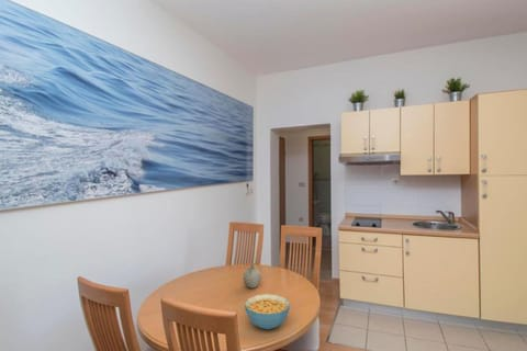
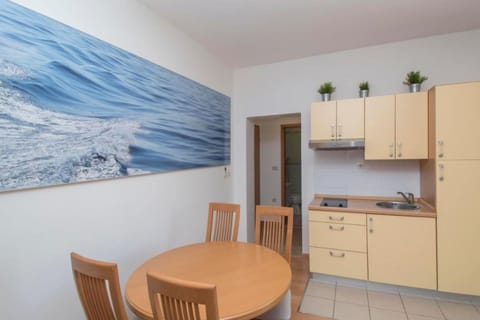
- cereal bowl (267, 314)
- fruit (251, 274)
